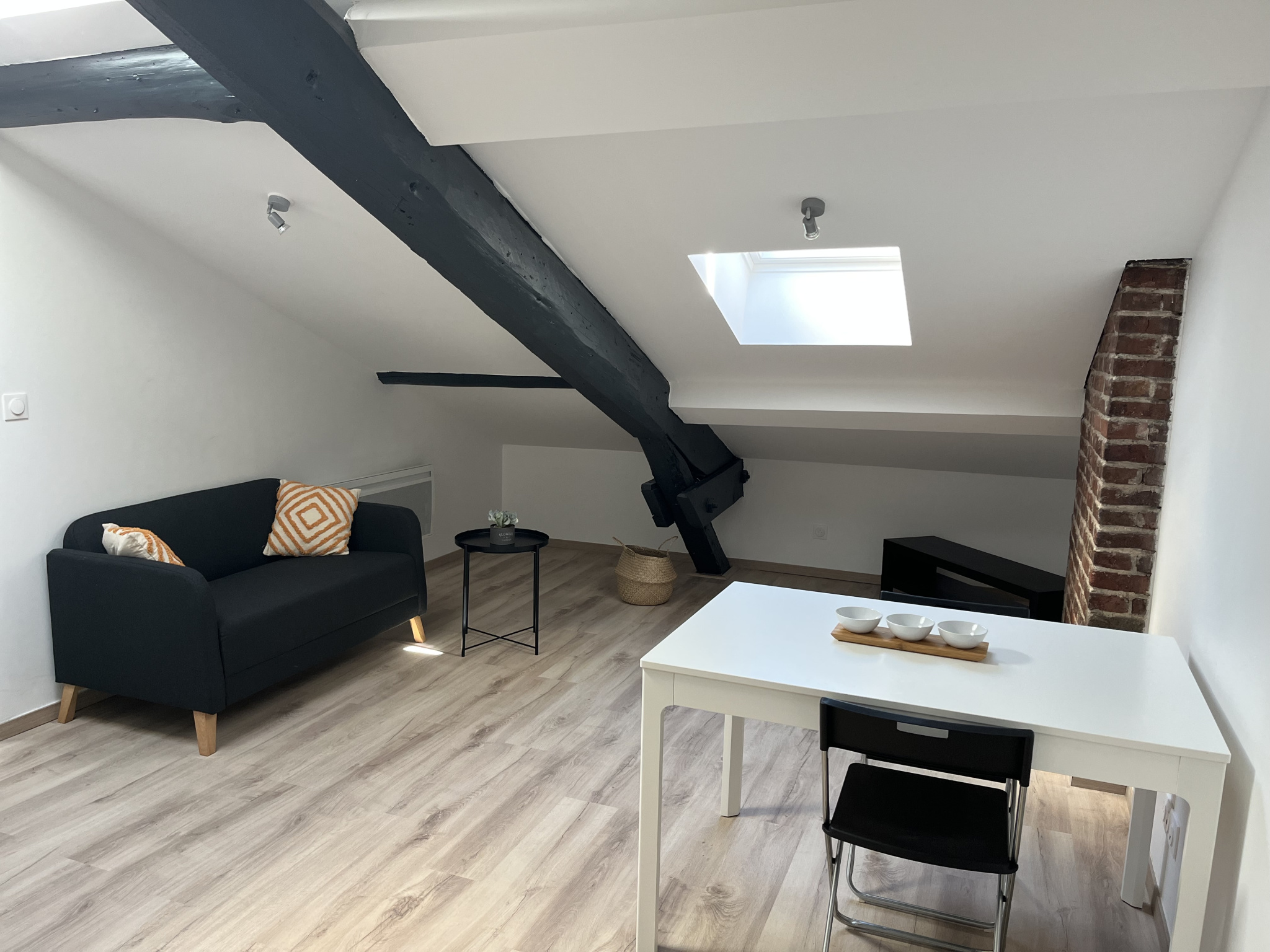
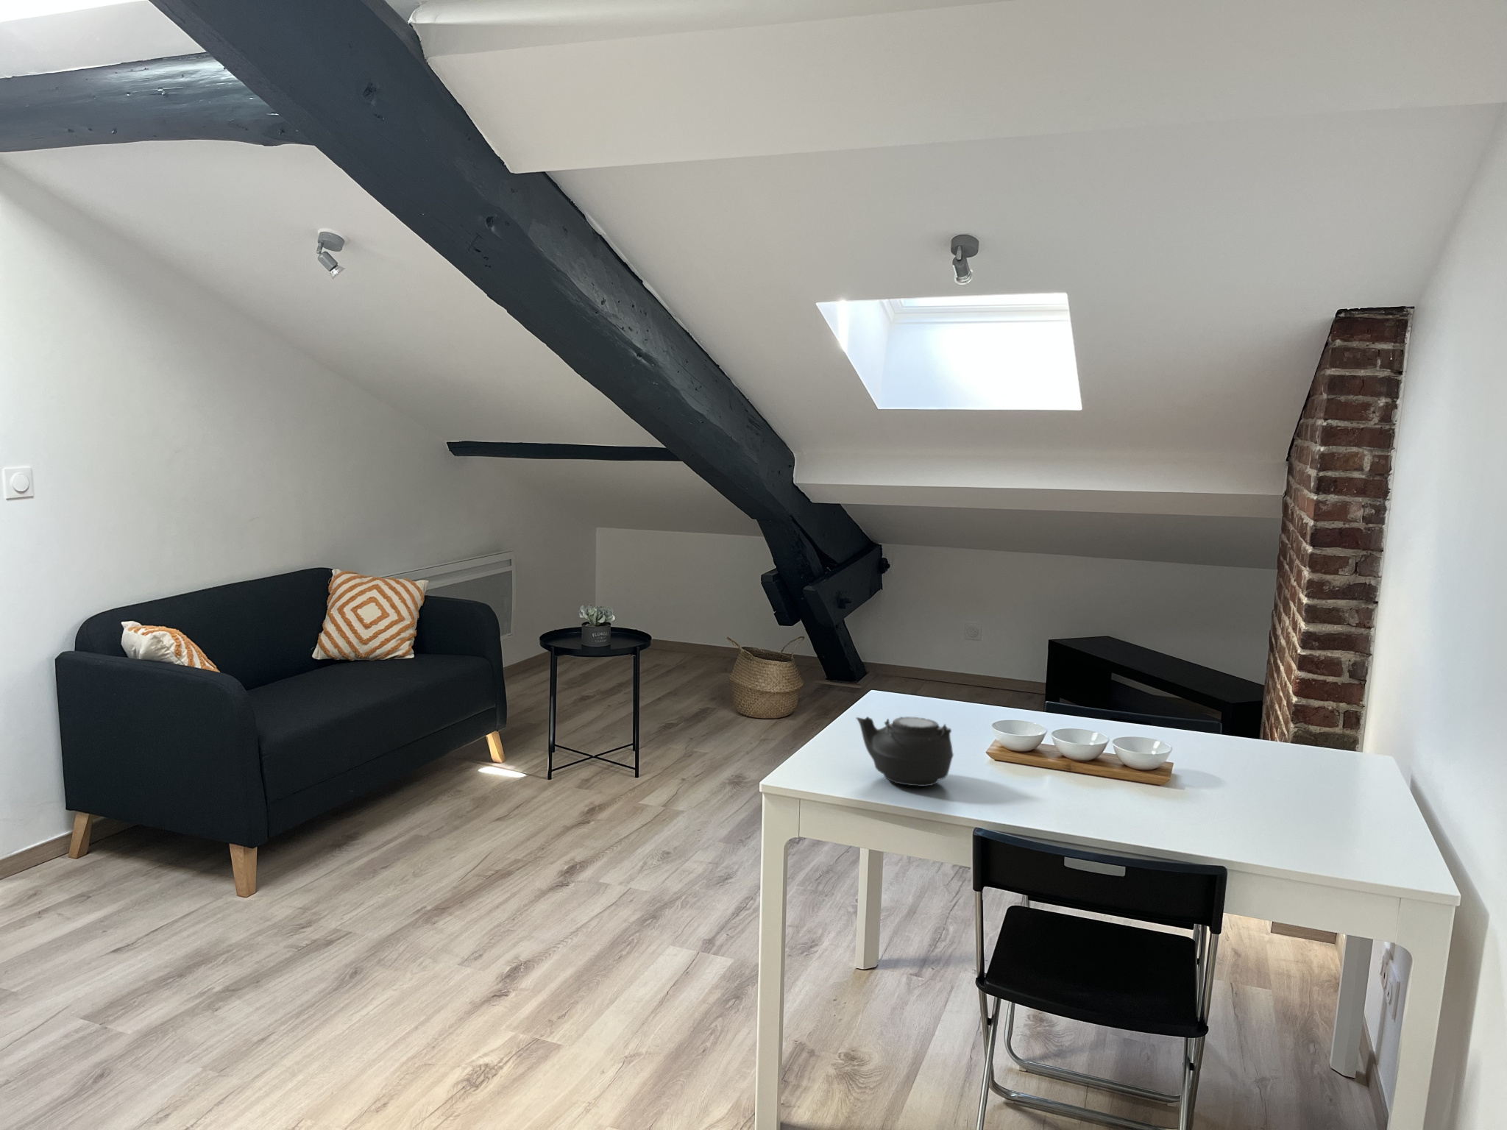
+ teapot (904, 750)
